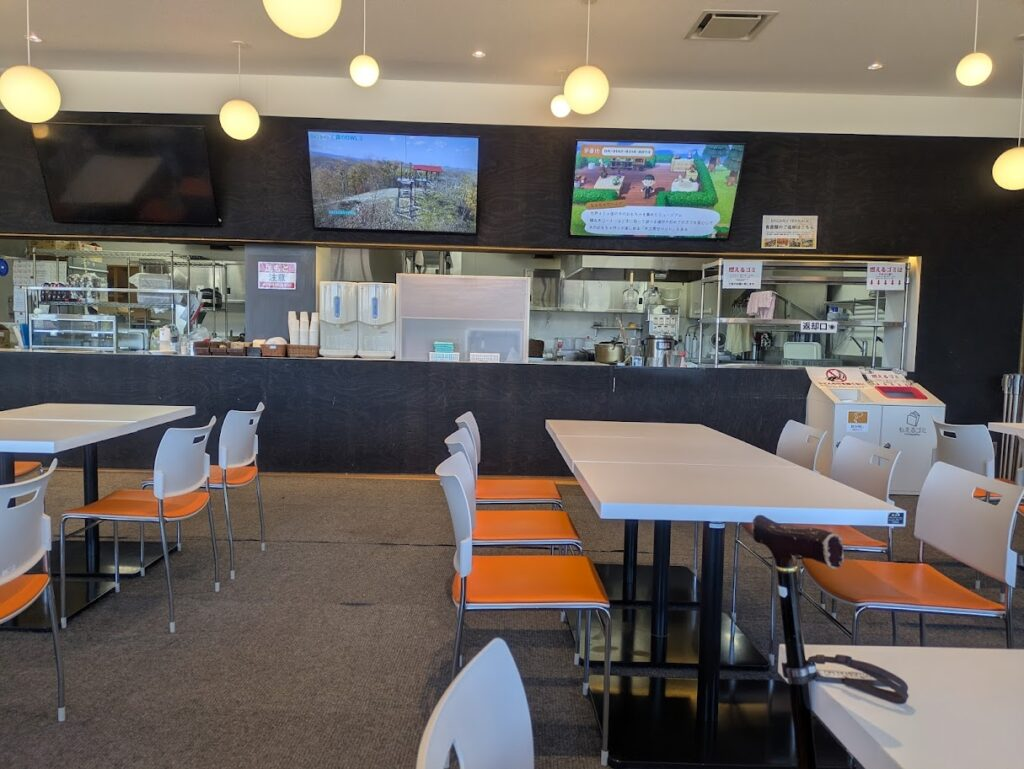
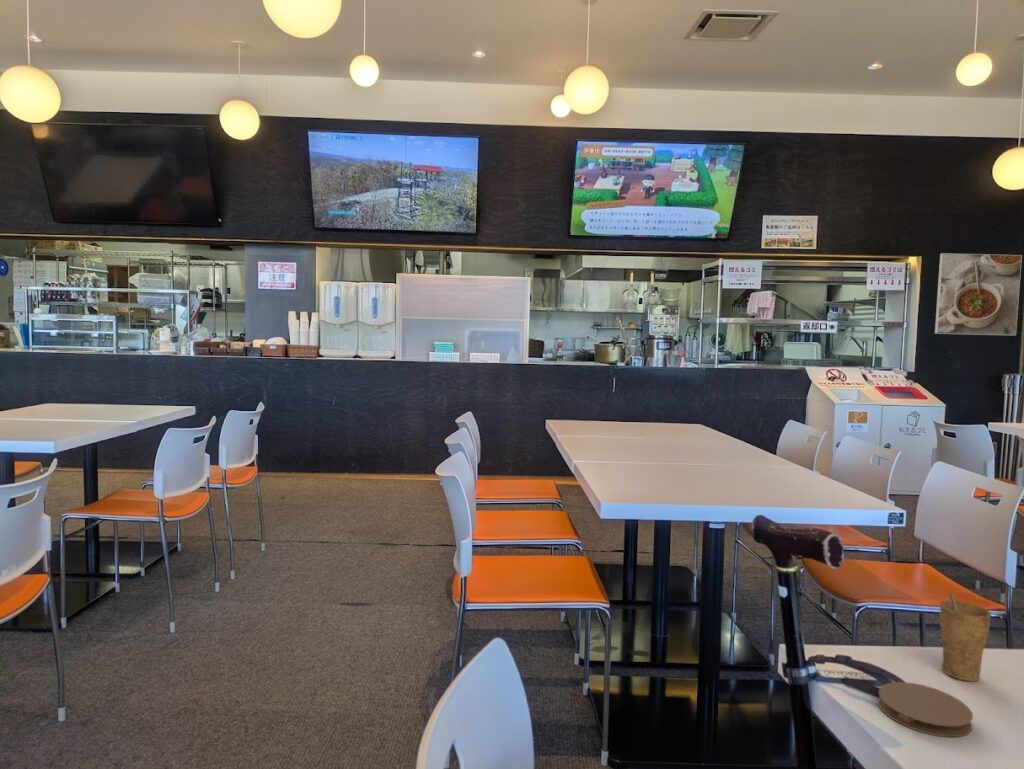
+ cup (963, 632)
+ coaster (923, 708)
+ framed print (978, 294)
